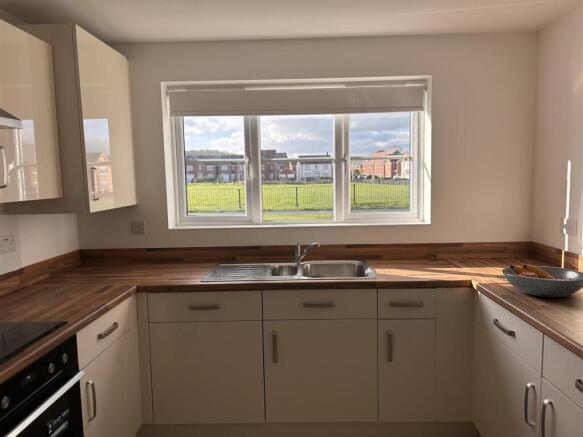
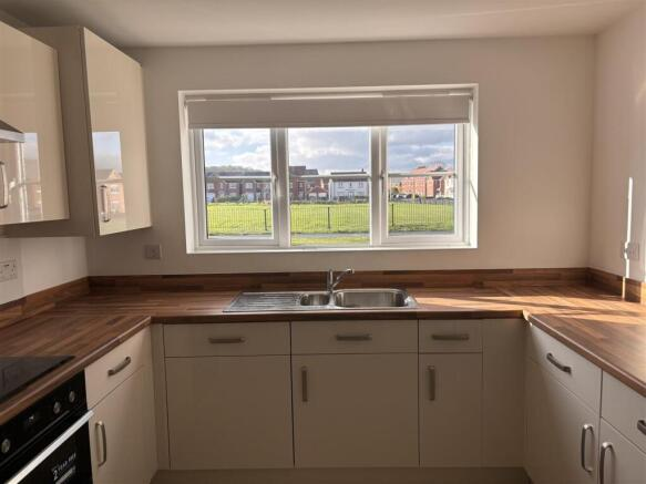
- fruit bowl (543, 280)
